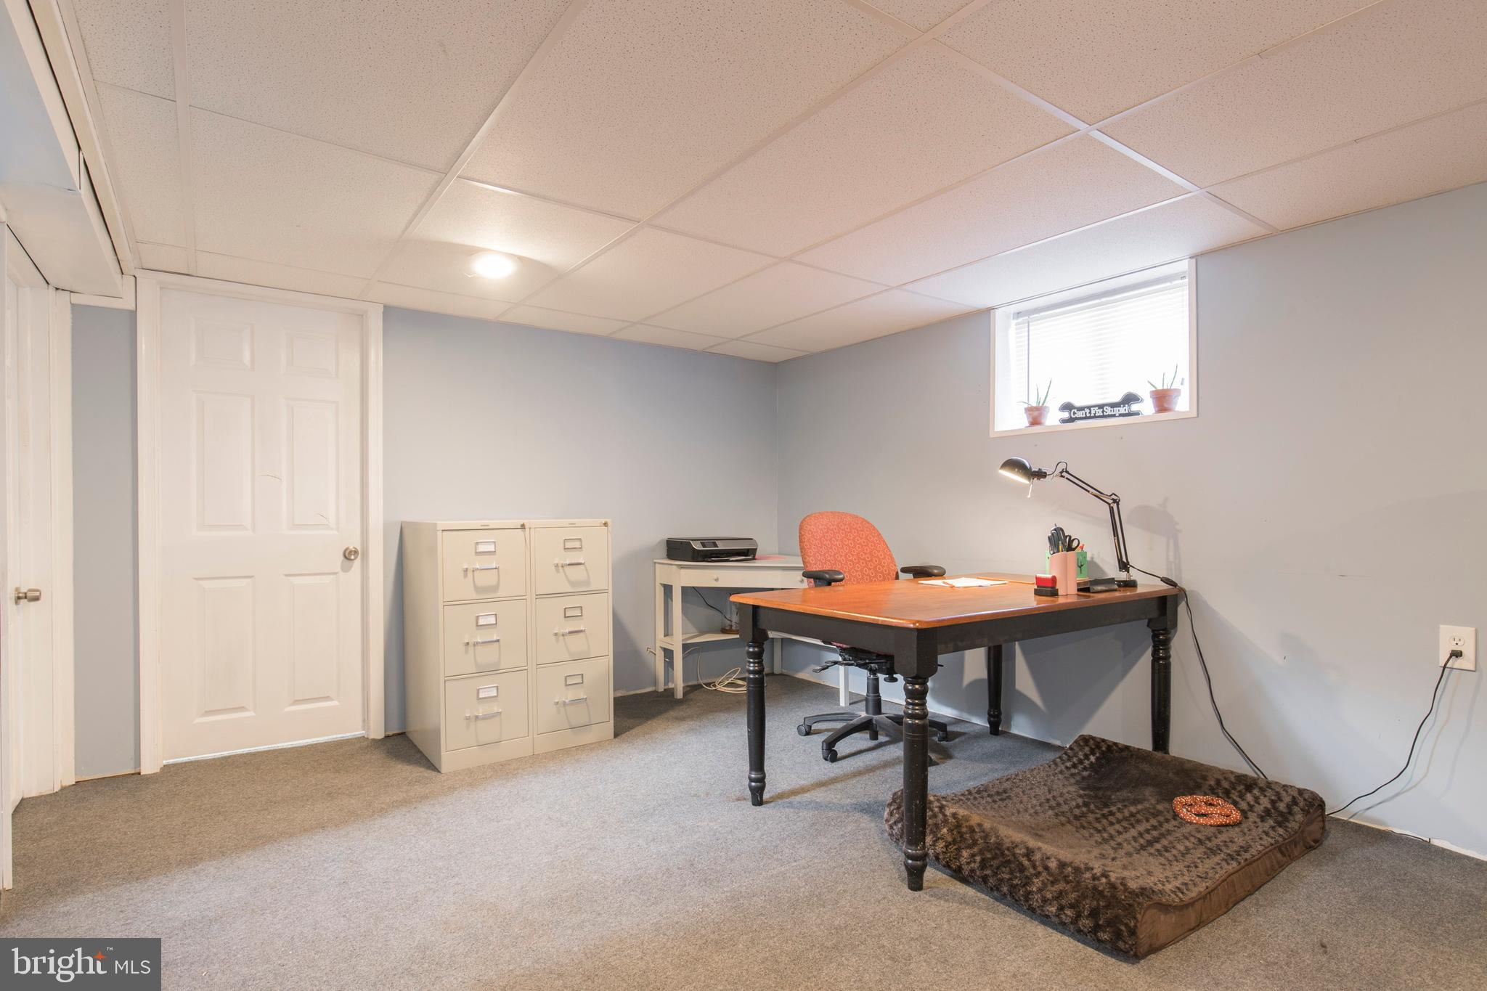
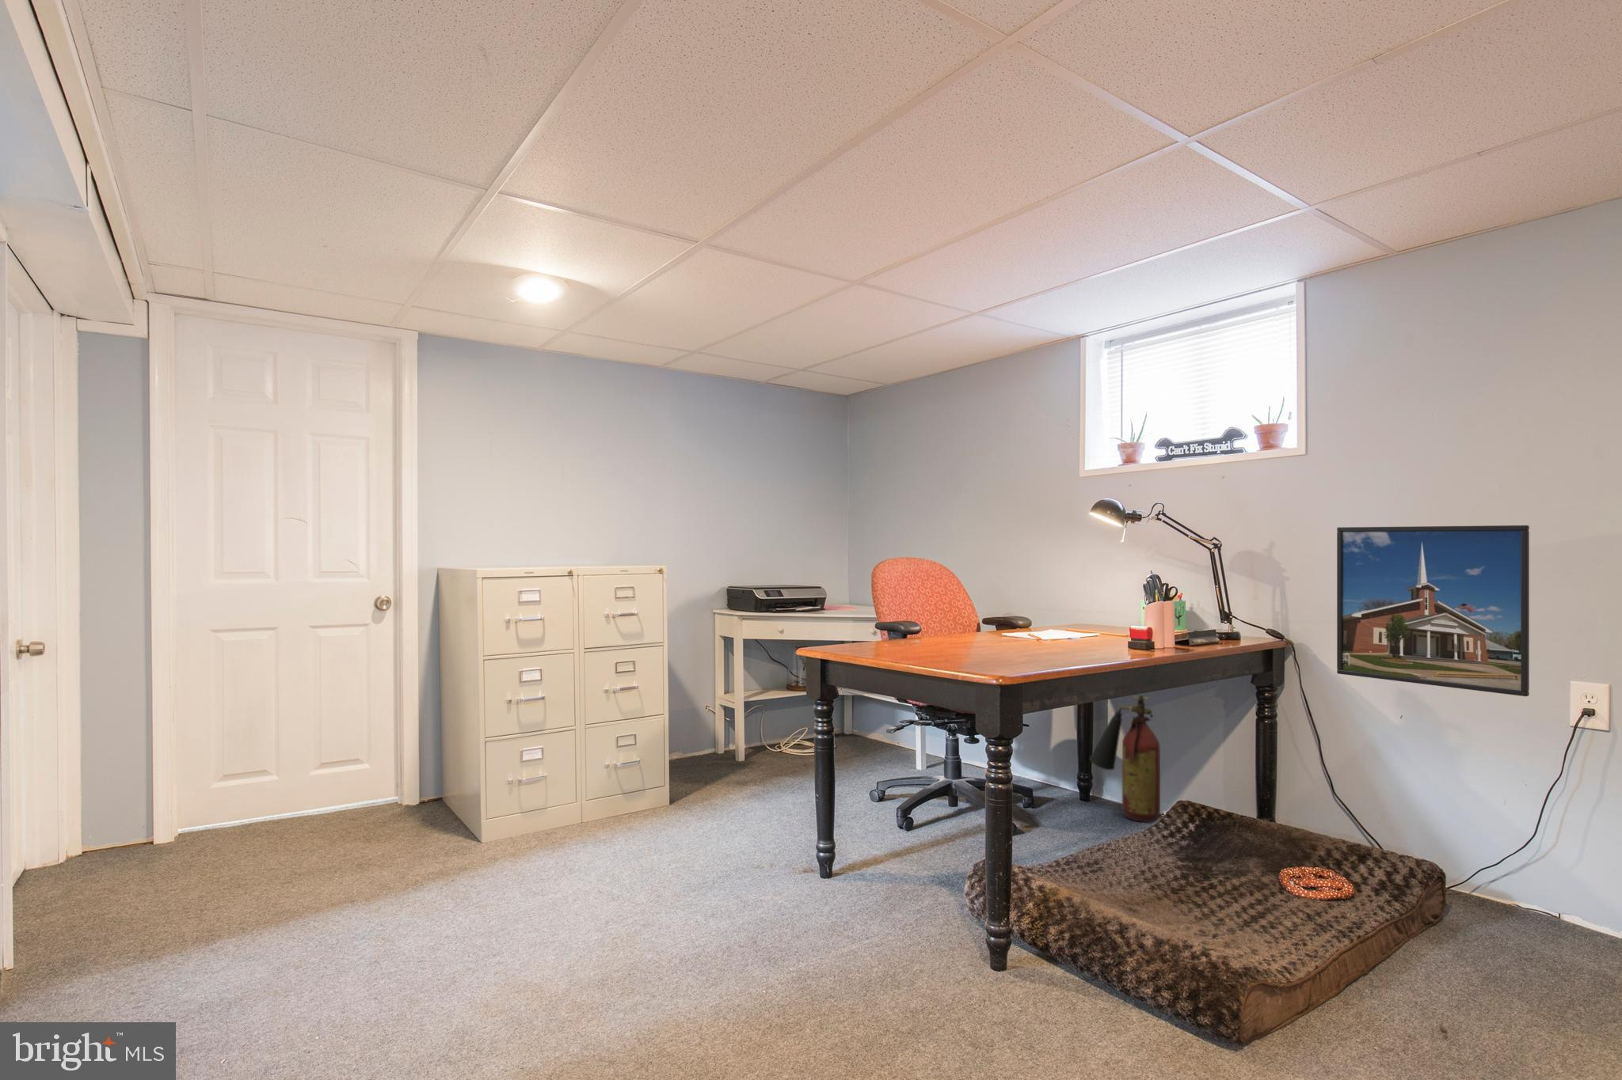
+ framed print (1425, 604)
+ fire extinguisher (1123, 752)
